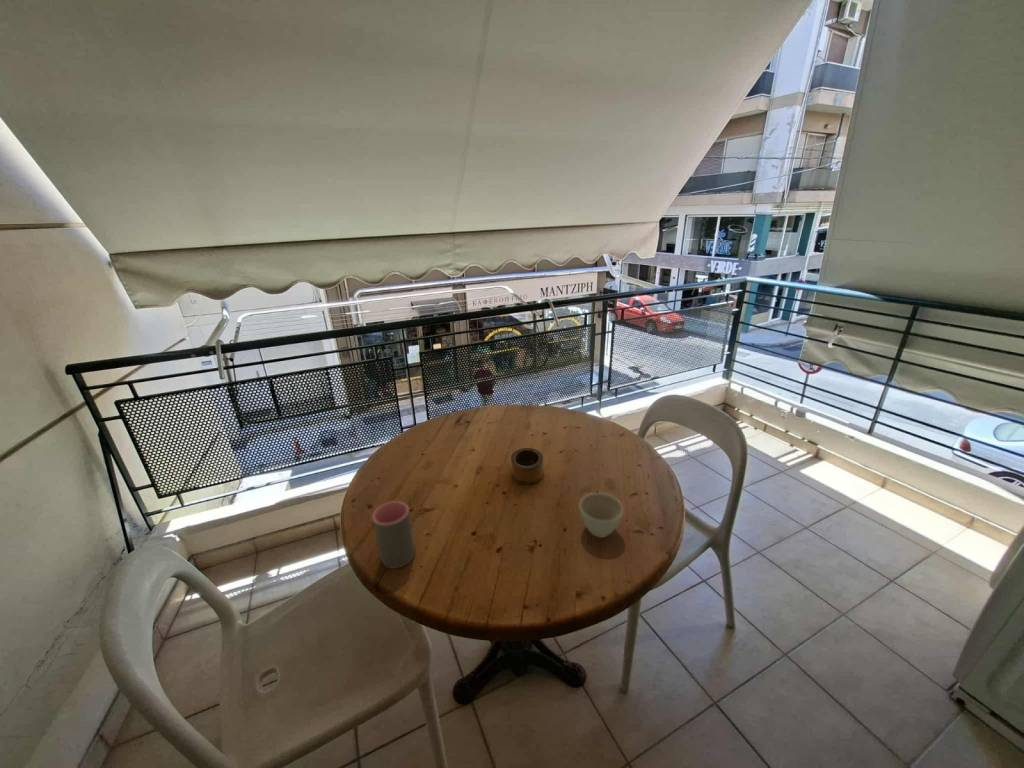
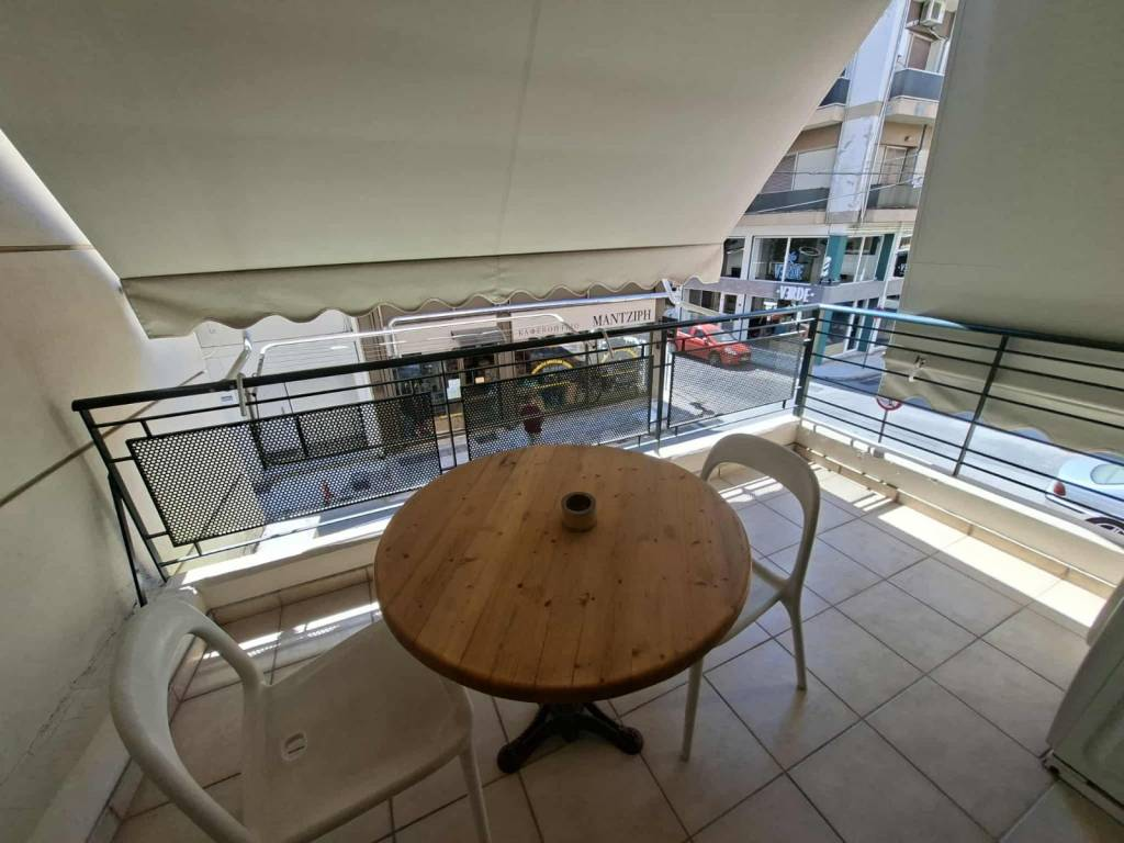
- cup (394, 534)
- flower pot (600, 518)
